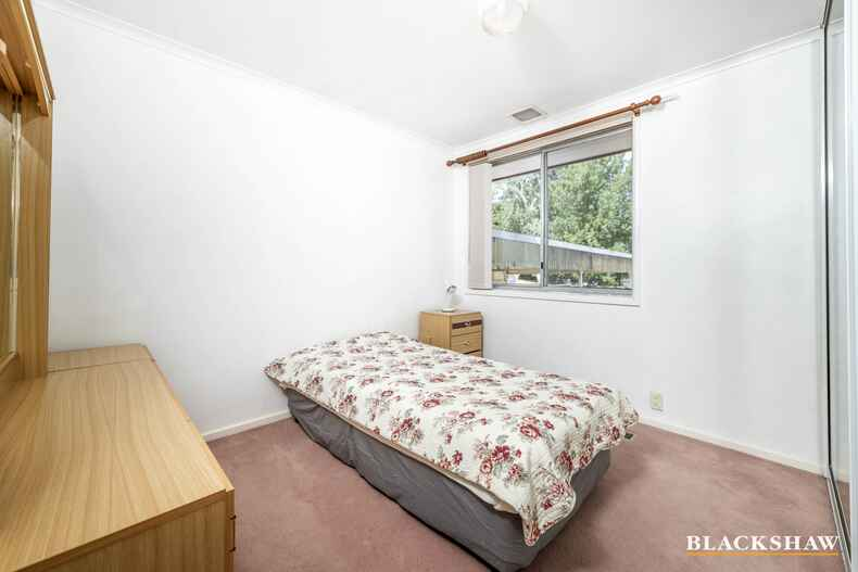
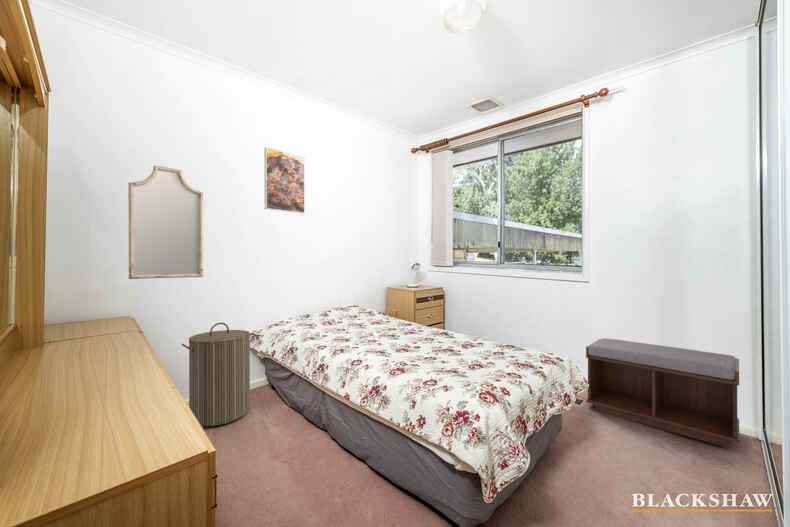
+ bench (657, 383)
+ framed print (285, 181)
+ laundry hamper (220, 368)
+ home mirror (168, 222)
